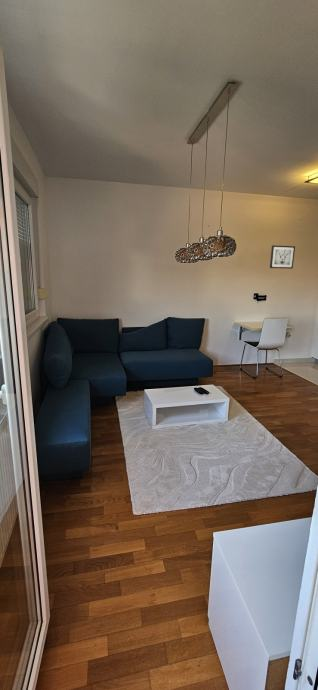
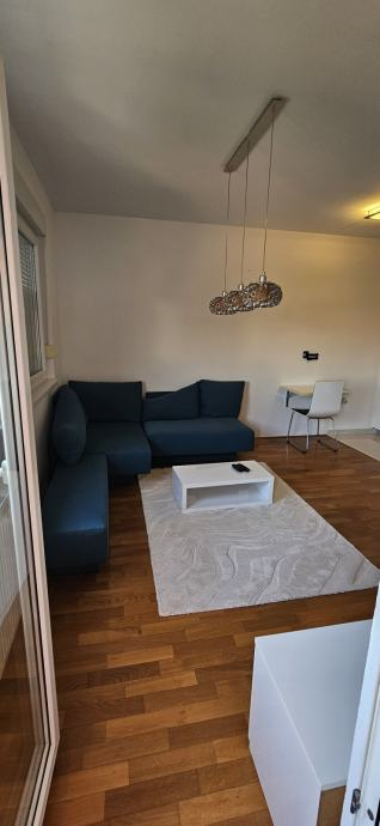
- wall art (282, 257)
